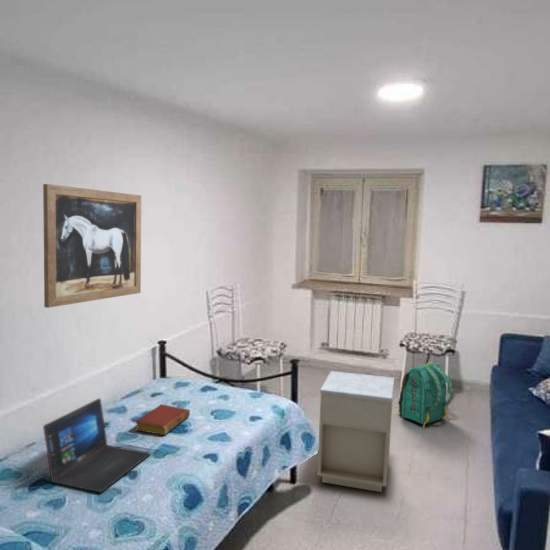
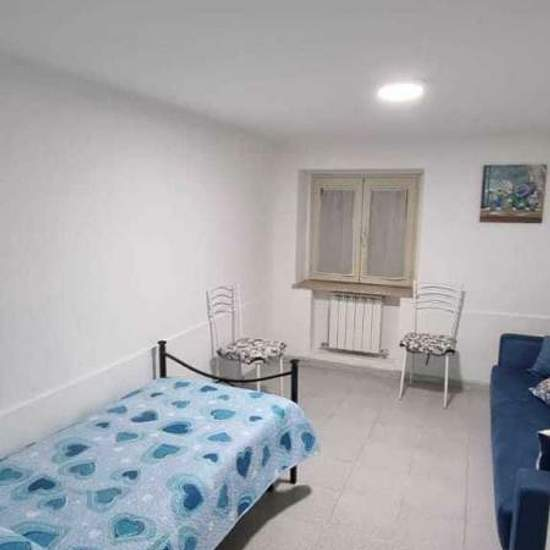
- laptop (100, 441)
- backpack (425, 390)
- nightstand (356, 428)
- book (163, 419)
- wall art (98, 245)
